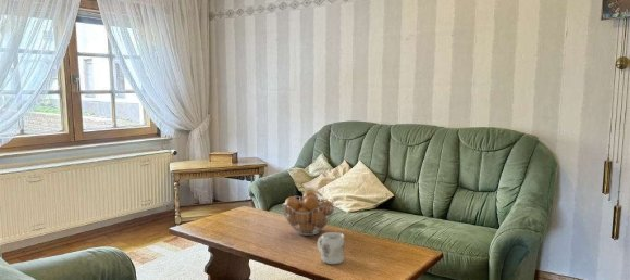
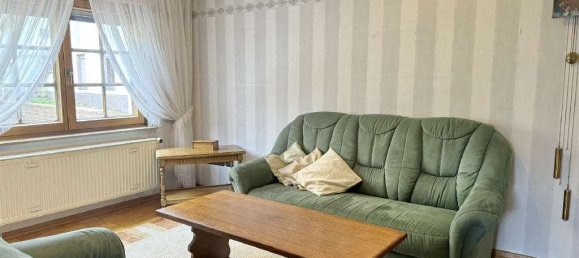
- mug (331, 246)
- fruit basket (308, 212)
